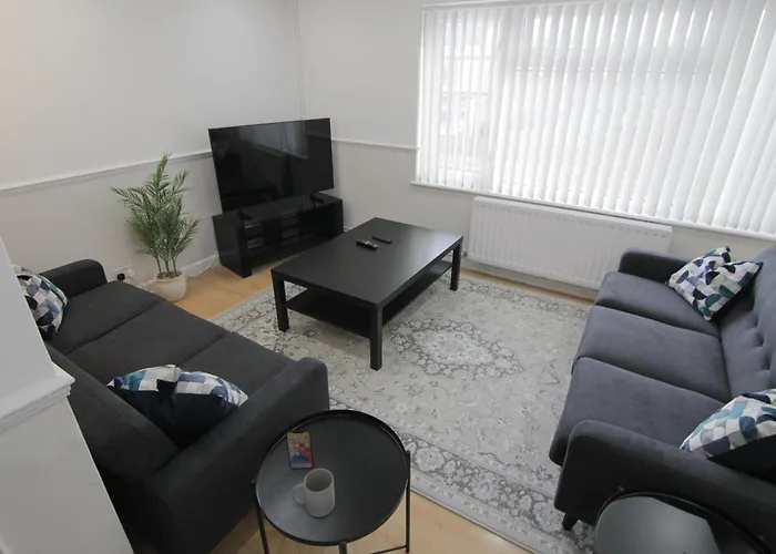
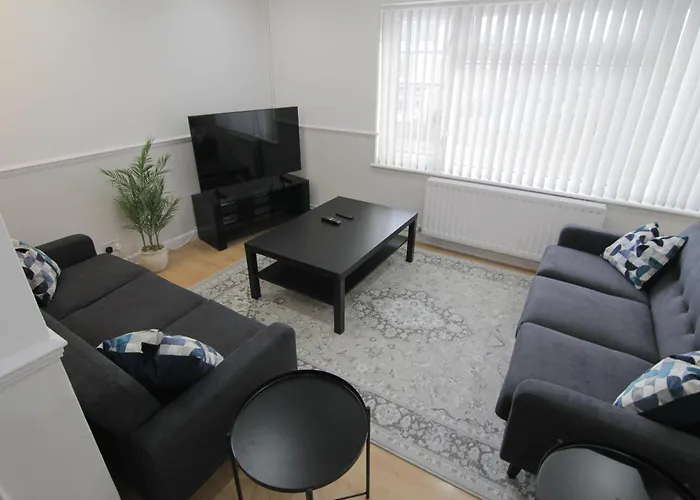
- smartphone (299, 449)
- mug (313, 492)
